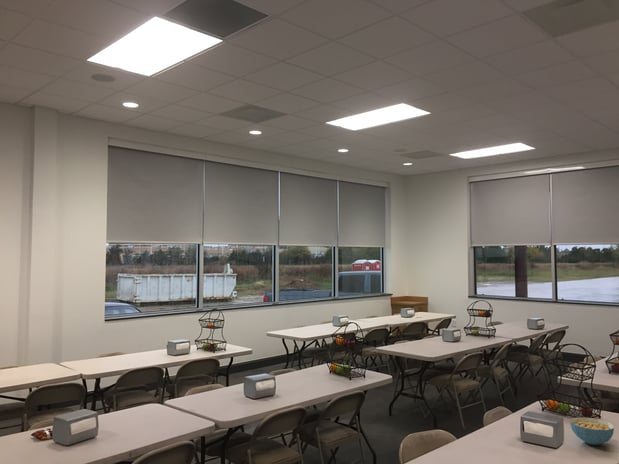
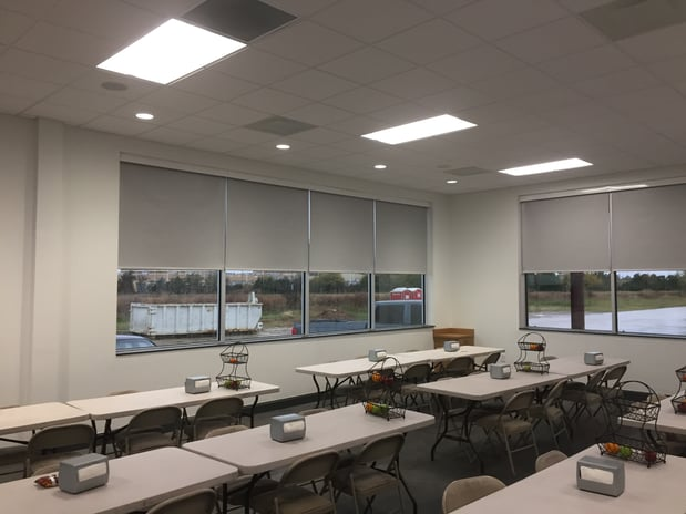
- cereal bowl (592, 433)
